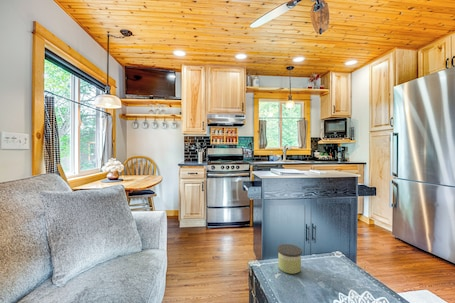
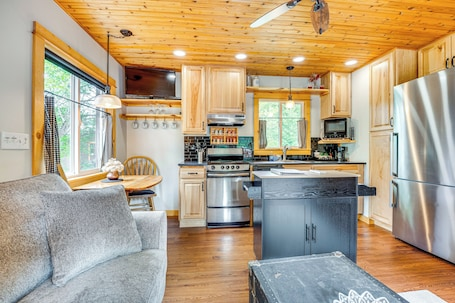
- candle (289, 258)
